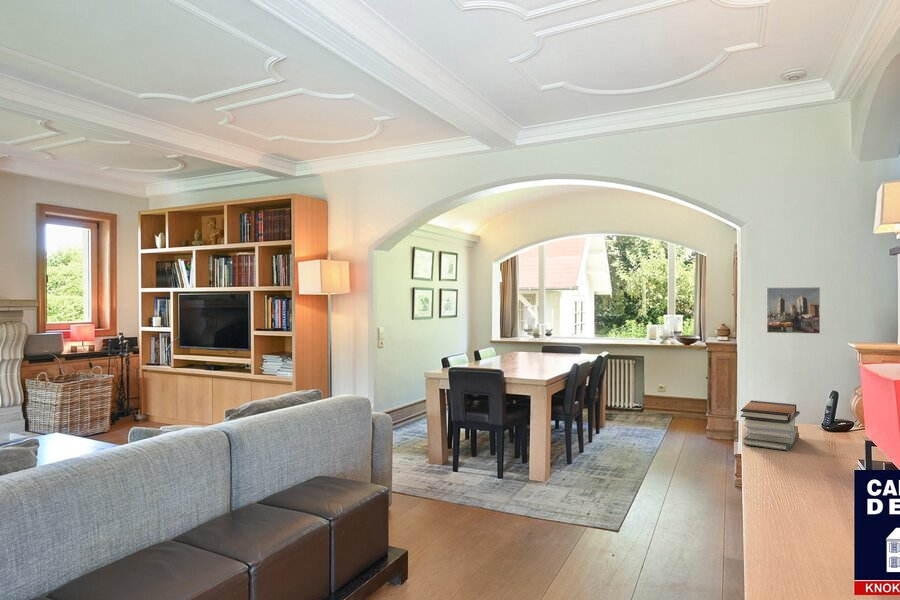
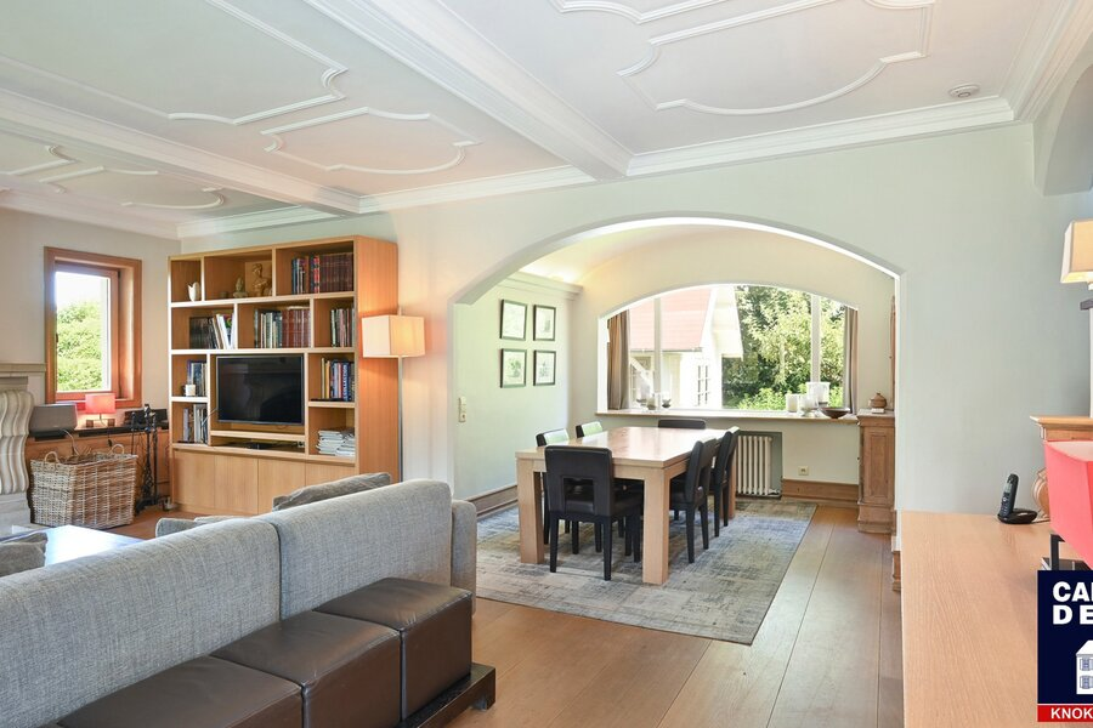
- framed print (792, 310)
- book stack (770, 424)
